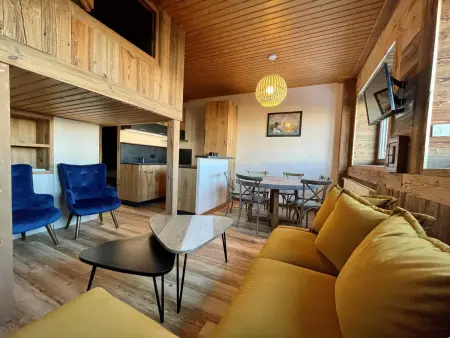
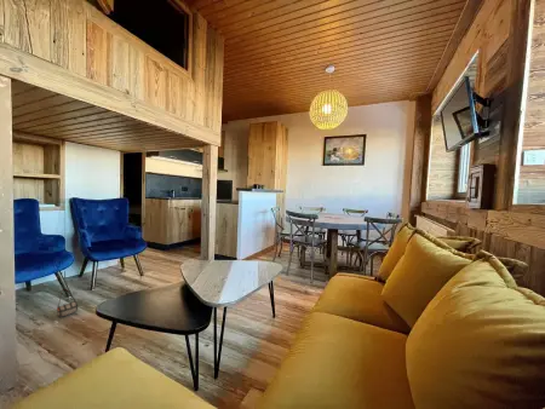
+ bag (70, 305)
